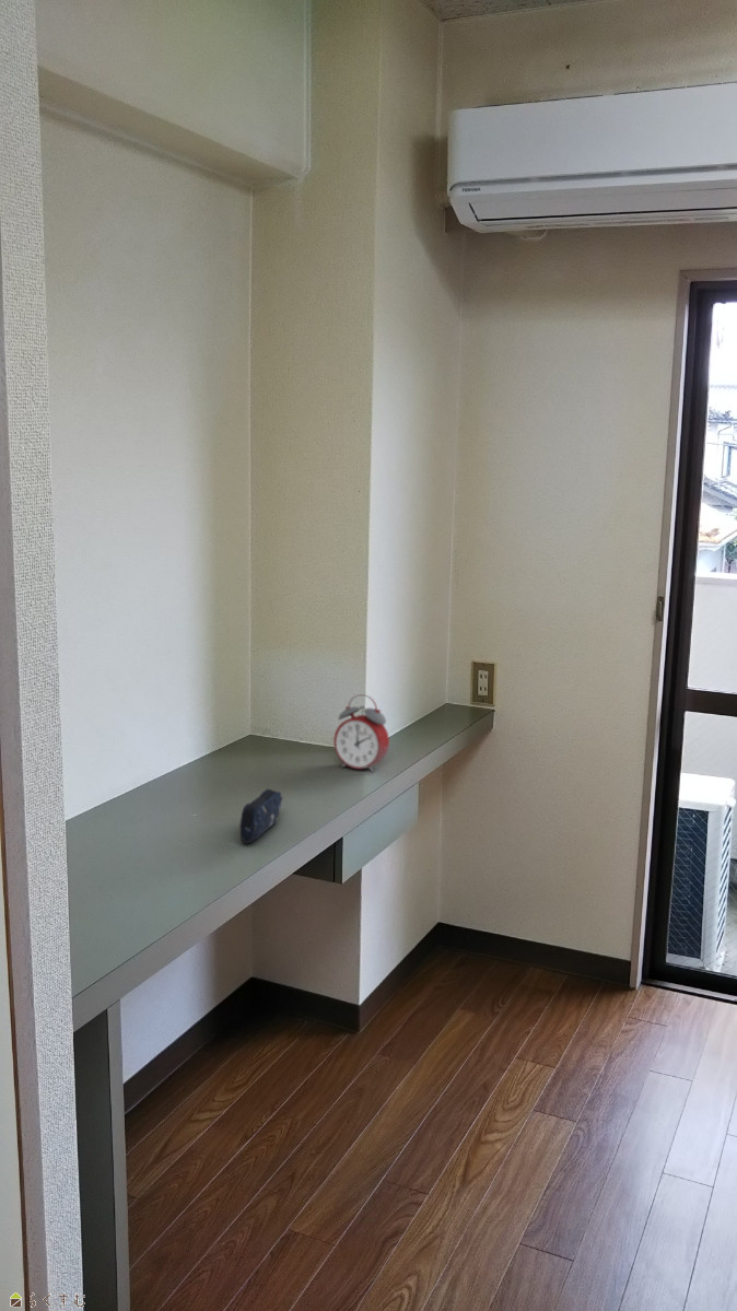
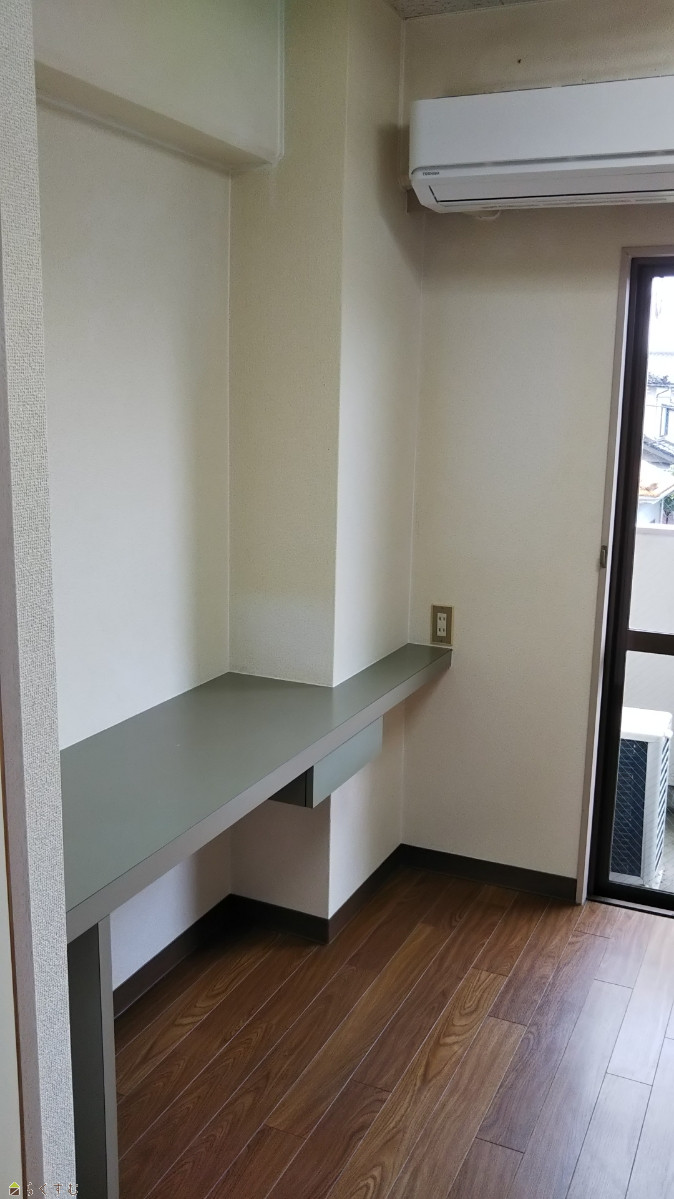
- pencil case (260, 815)
- alarm clock (362, 730)
